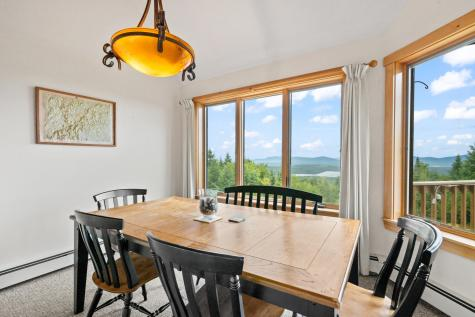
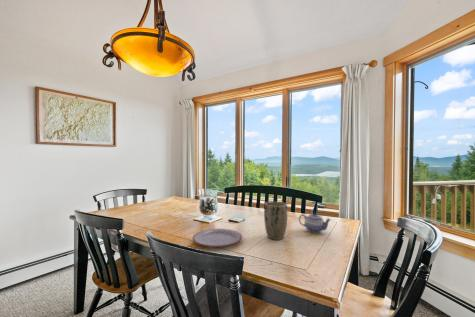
+ teapot (314, 221)
+ plate (217, 238)
+ plant pot (275, 220)
